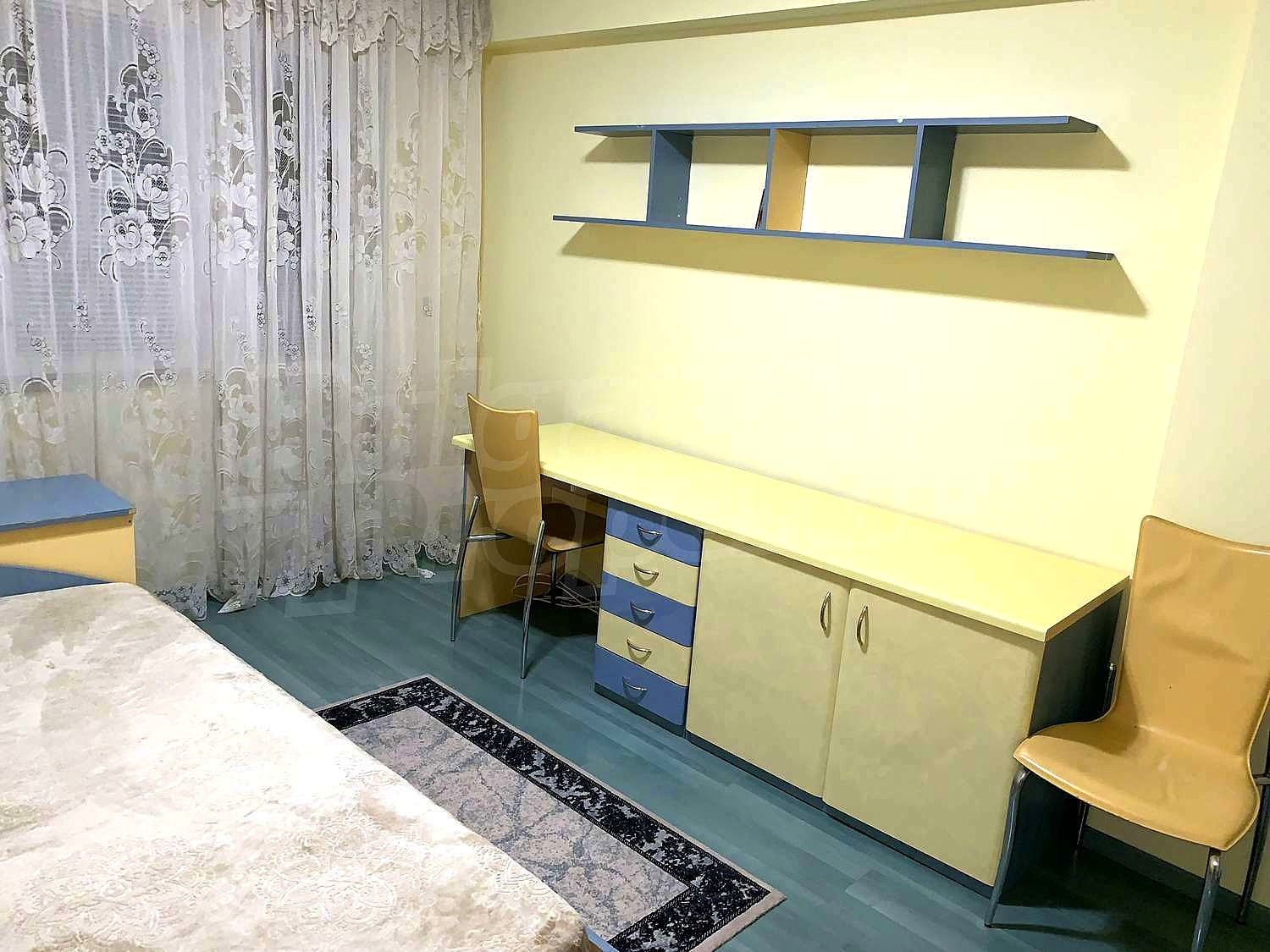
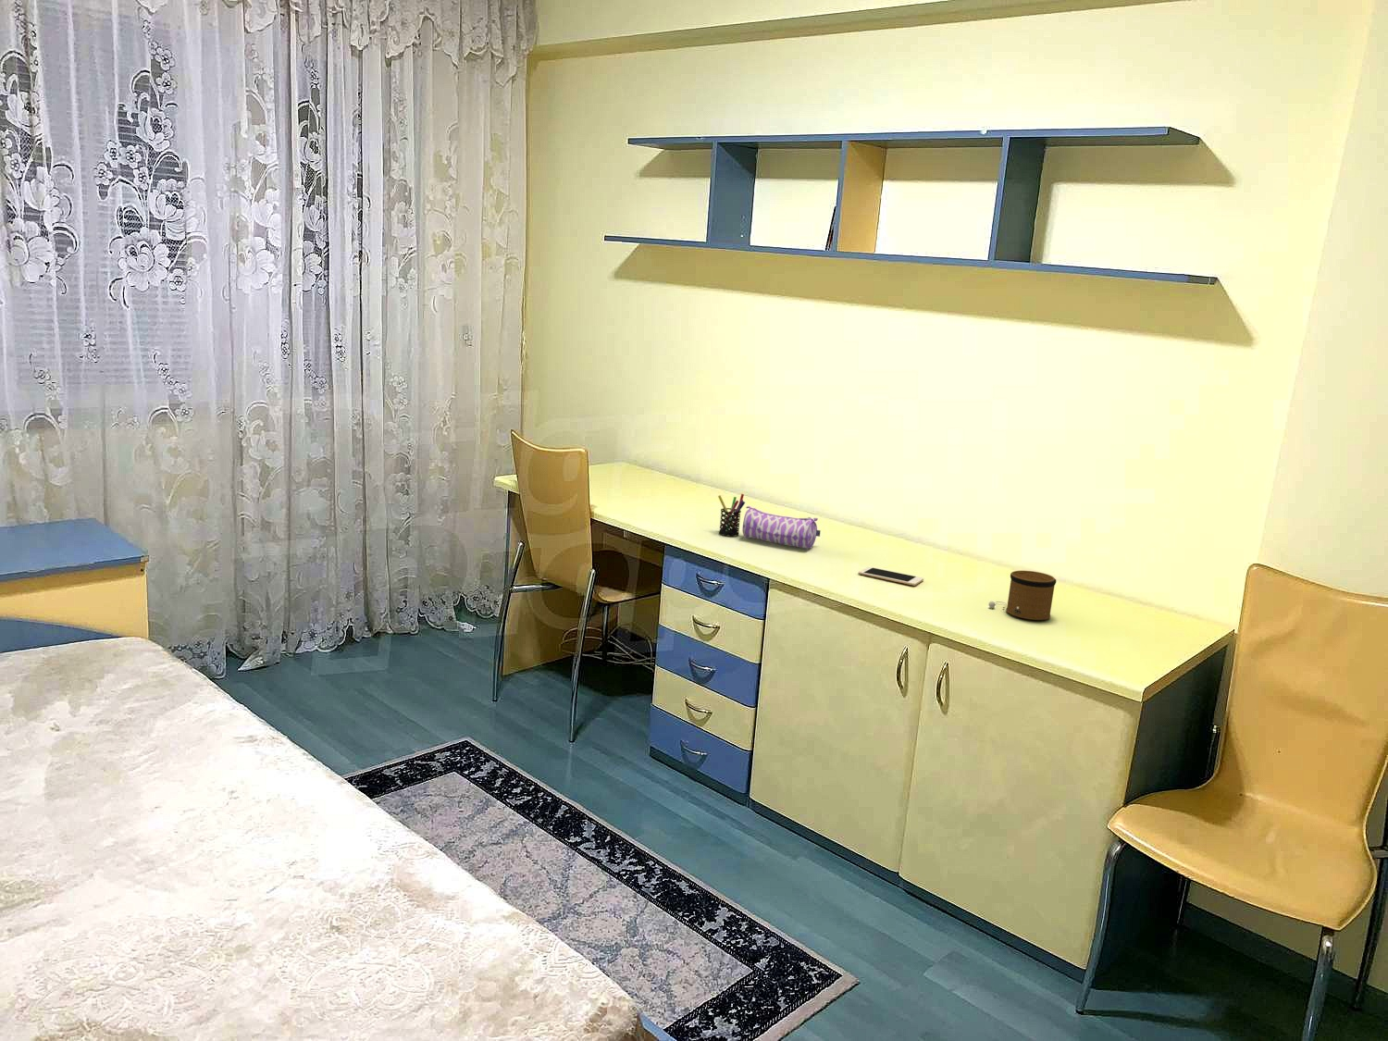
+ pencil case (780, 527)
+ pen holder (732, 513)
+ cell phone (890, 575)
+ speaker (1023, 590)
